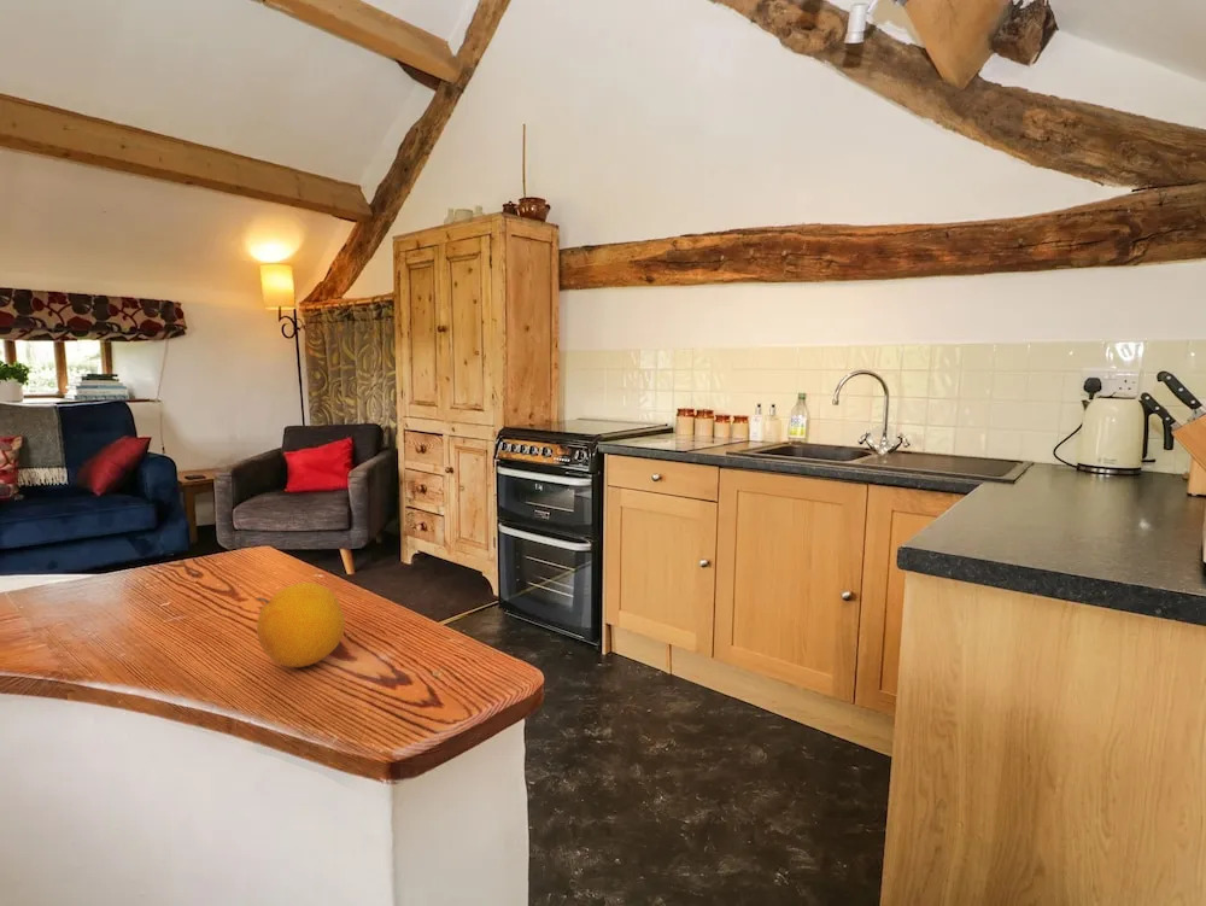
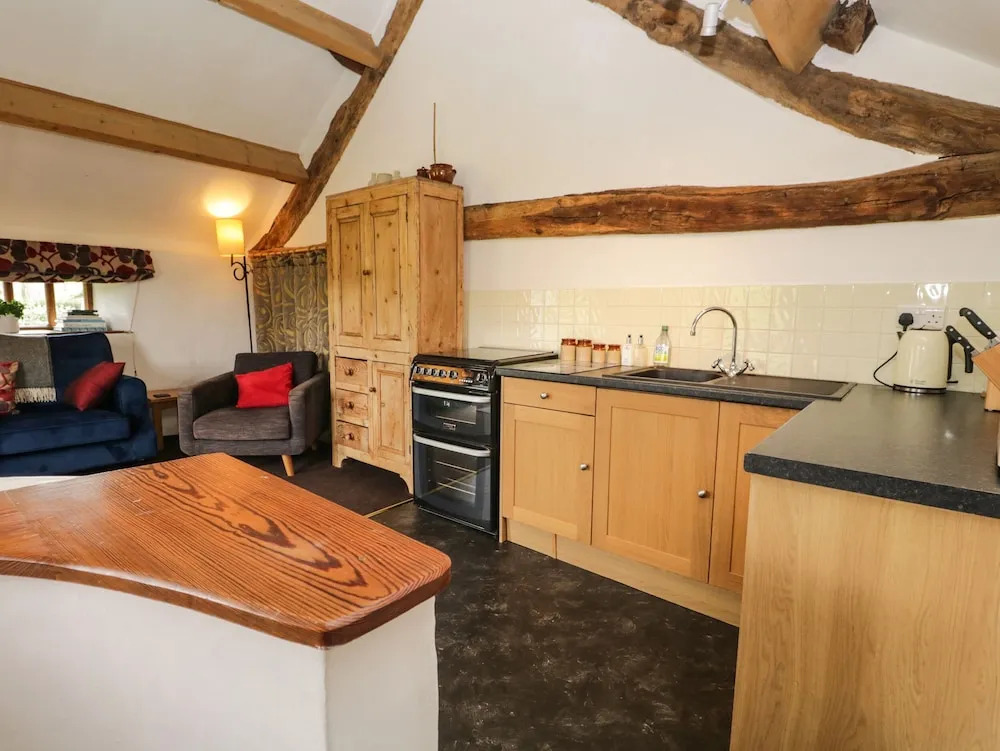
- fruit (302, 624)
